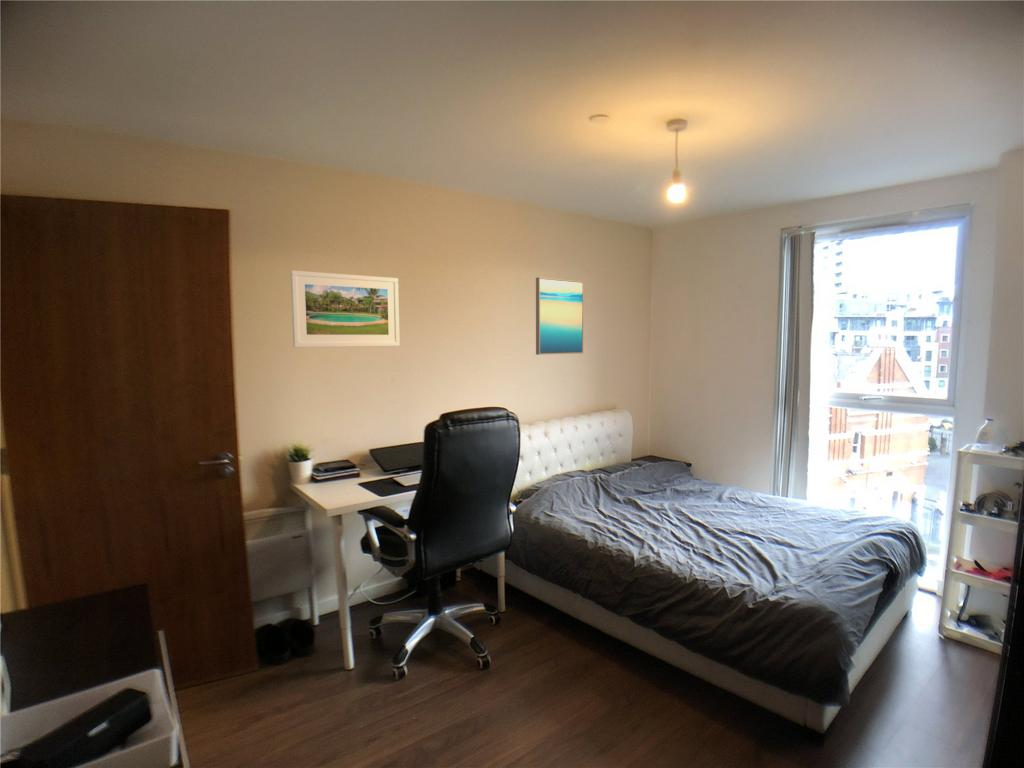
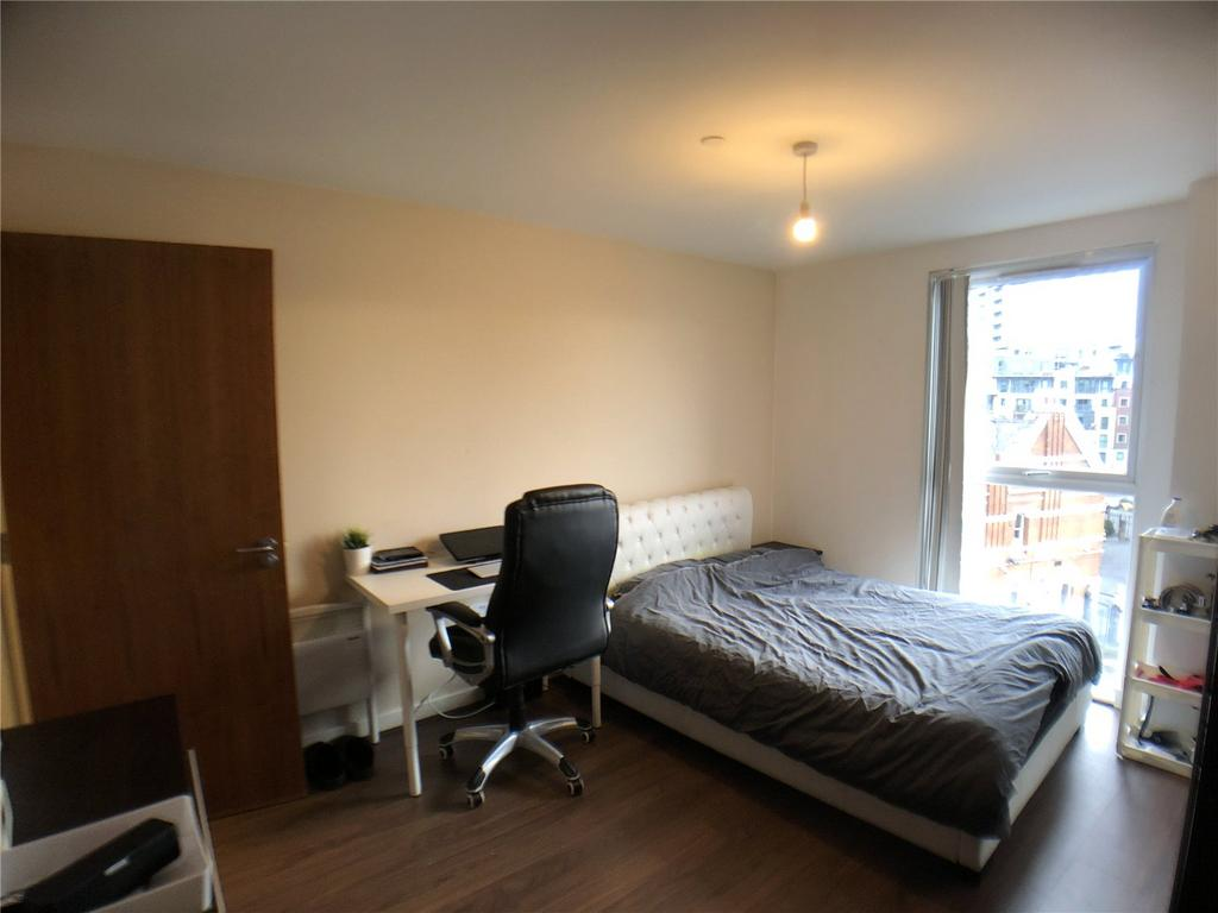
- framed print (348, 310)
- wall art (560, 317)
